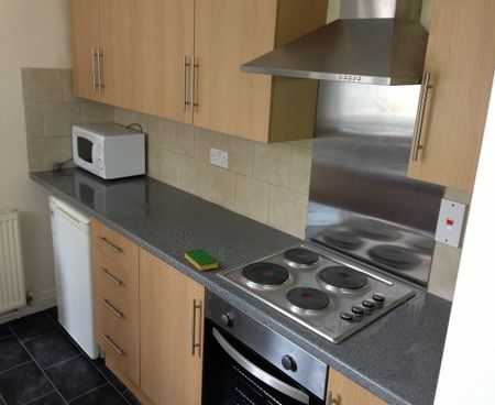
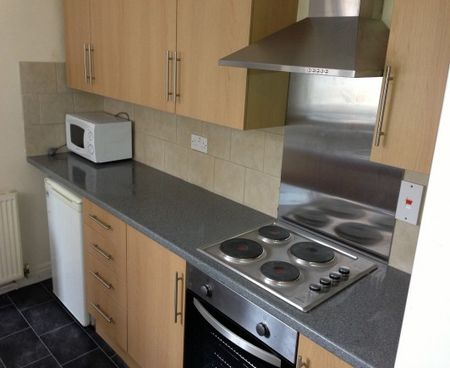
- dish sponge (200, 259)
